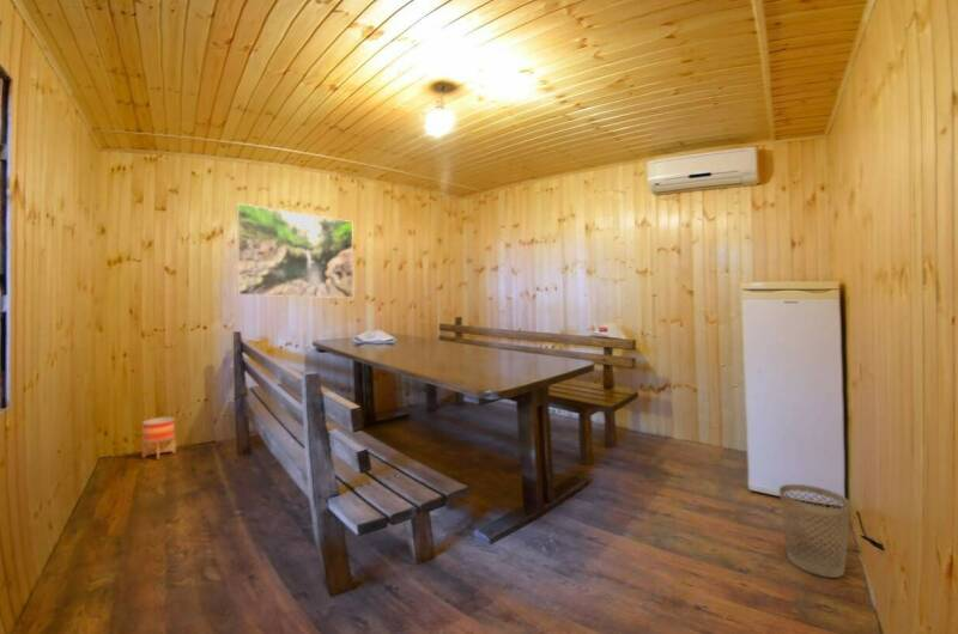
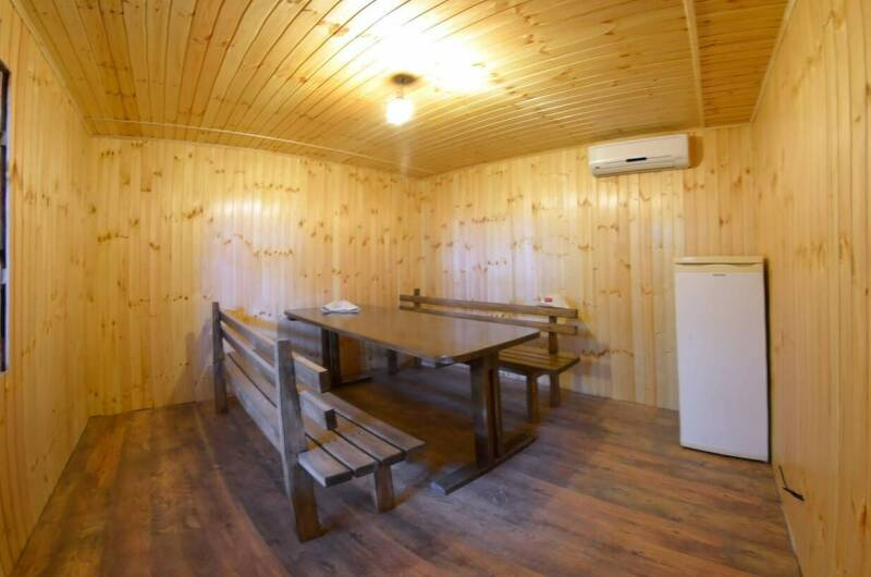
- planter (158, 438)
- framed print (299, 255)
- wastebasket (813, 529)
